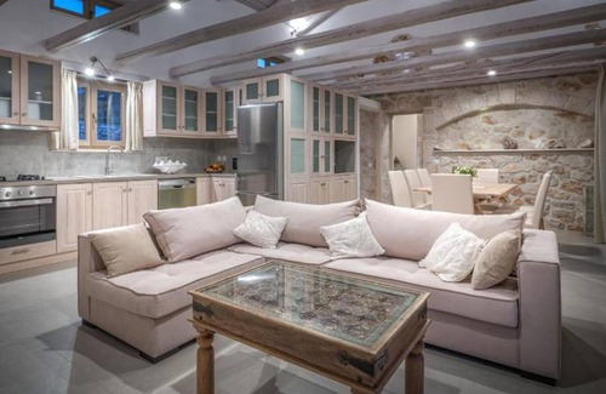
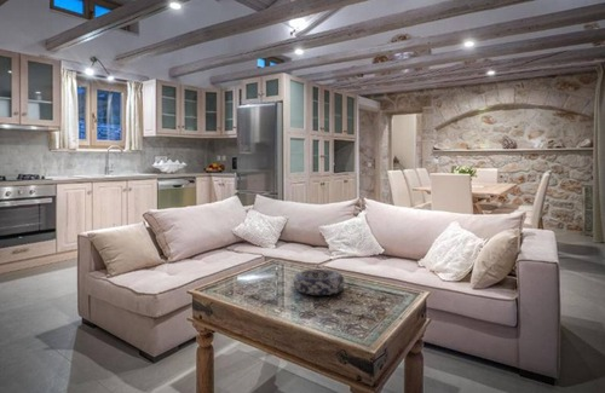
+ decorative bowl (318, 282)
